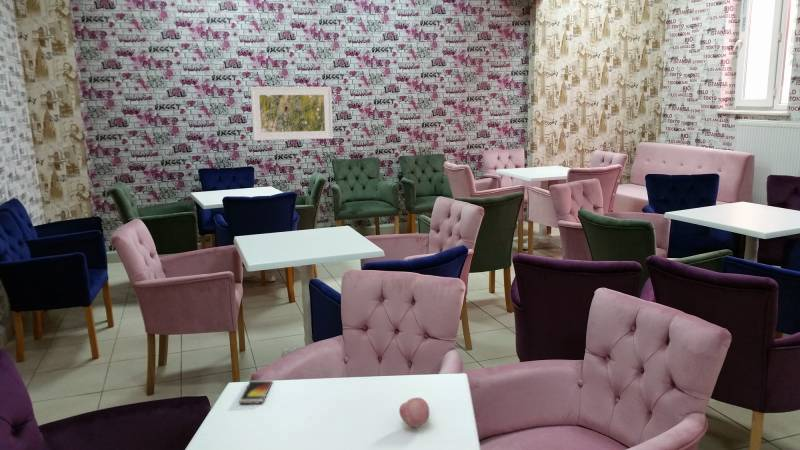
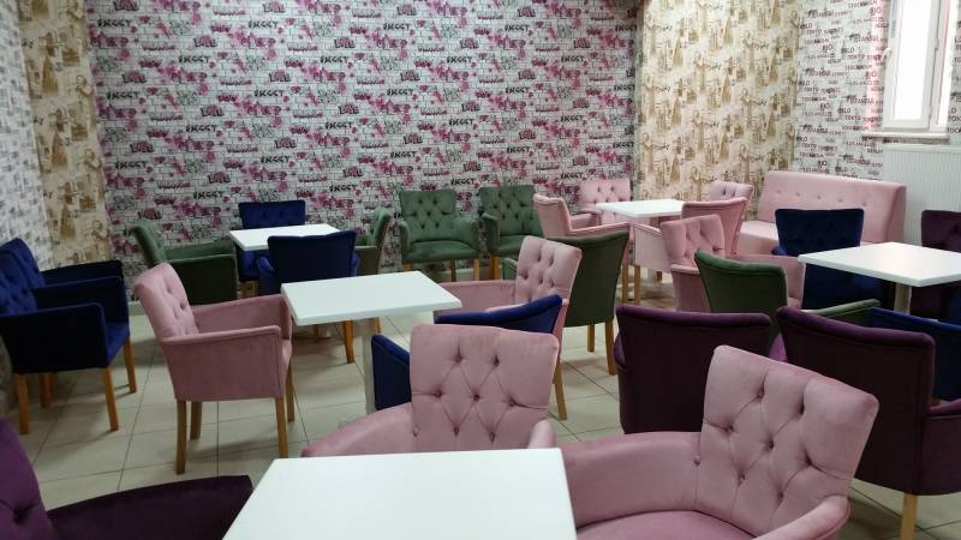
- apple (414, 412)
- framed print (292, 113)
- smartphone (256, 391)
